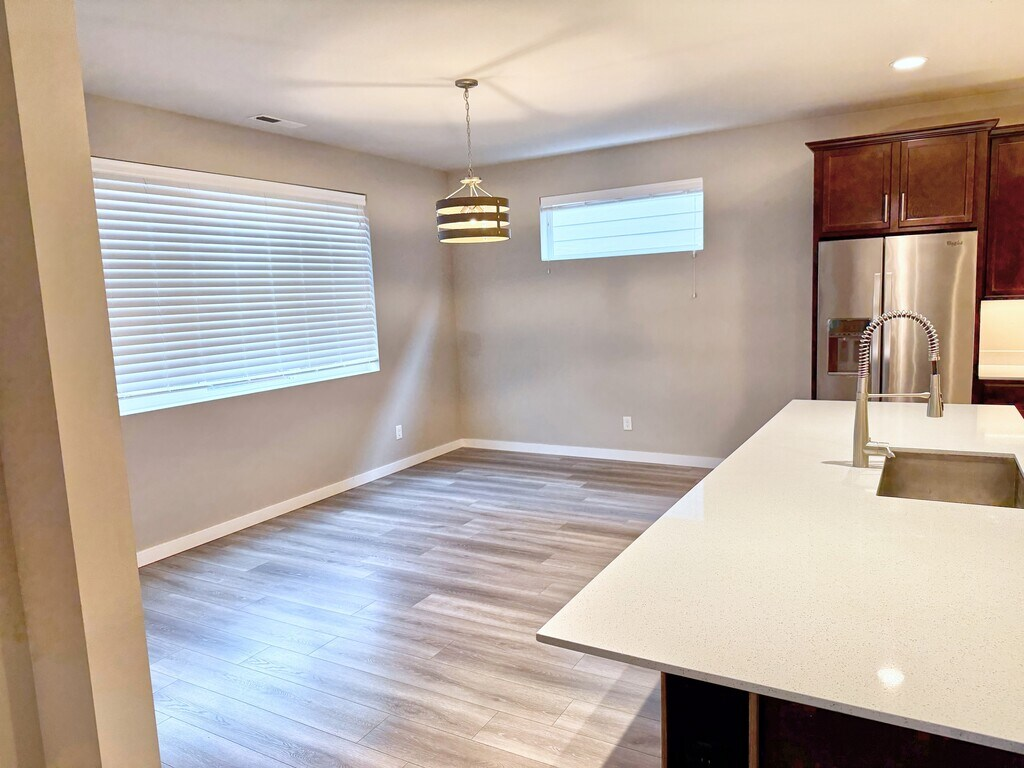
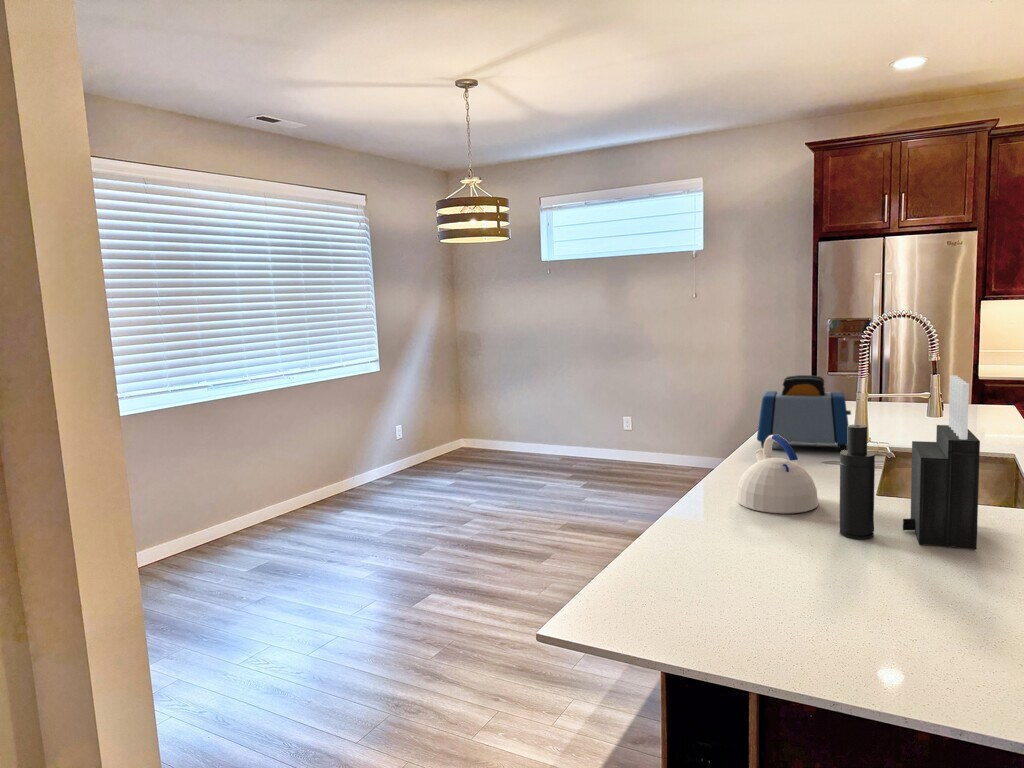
+ toaster (803, 411)
+ kettle (776, 468)
+ knife block (937, 457)
+ atomizer (857, 480)
